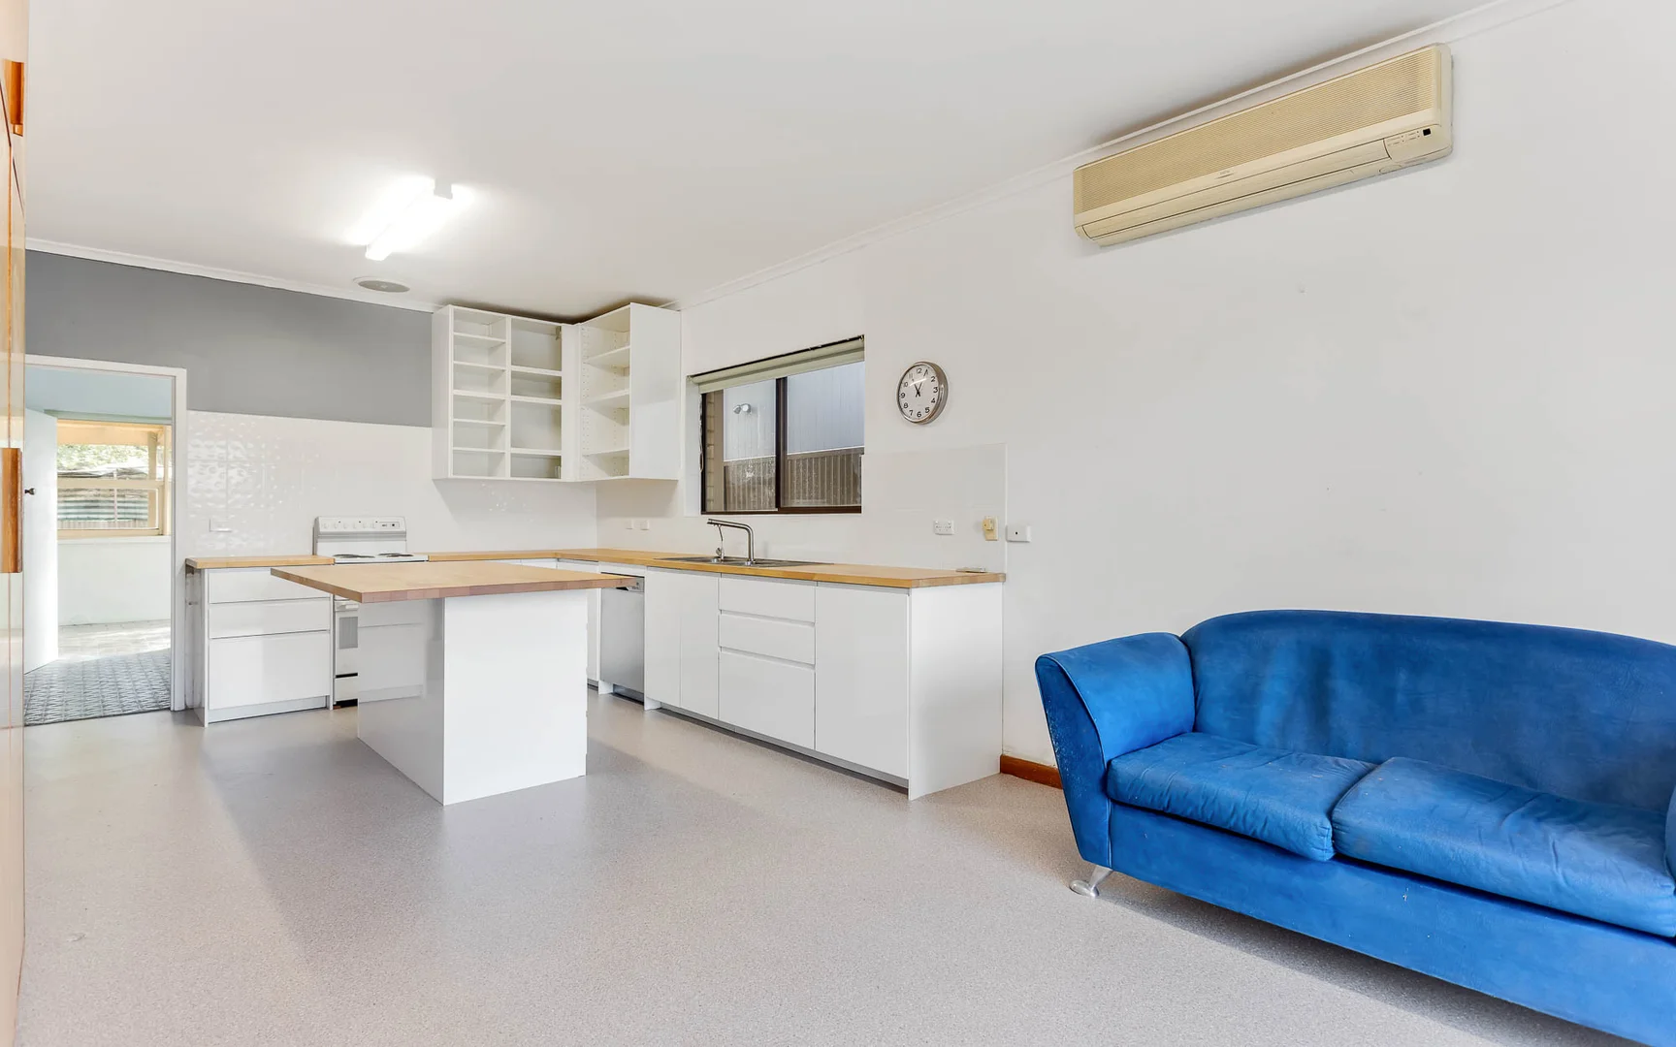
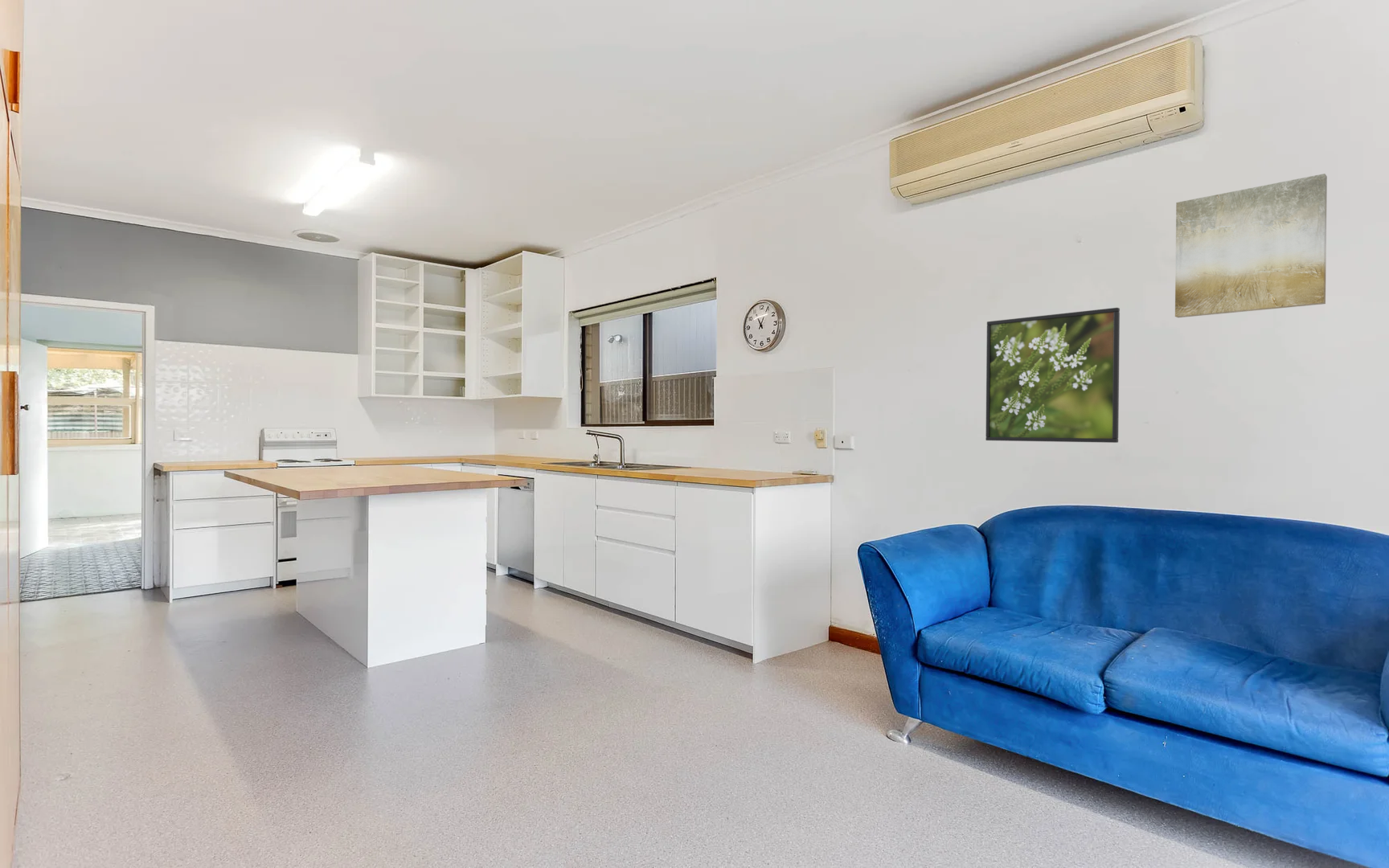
+ wall art (1246, 250)
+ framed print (1048, 378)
